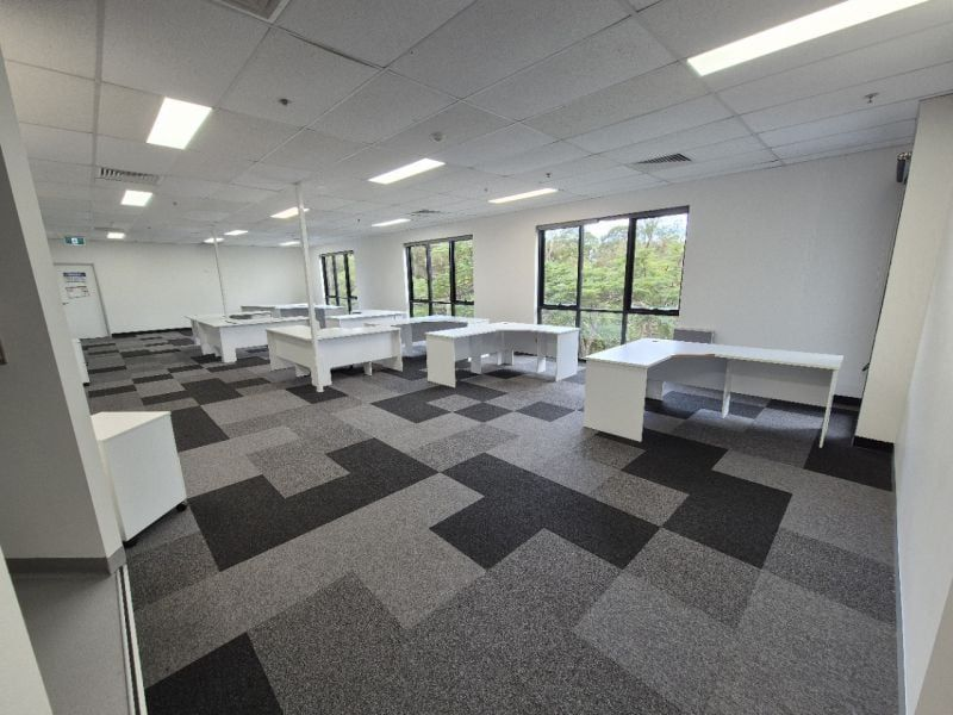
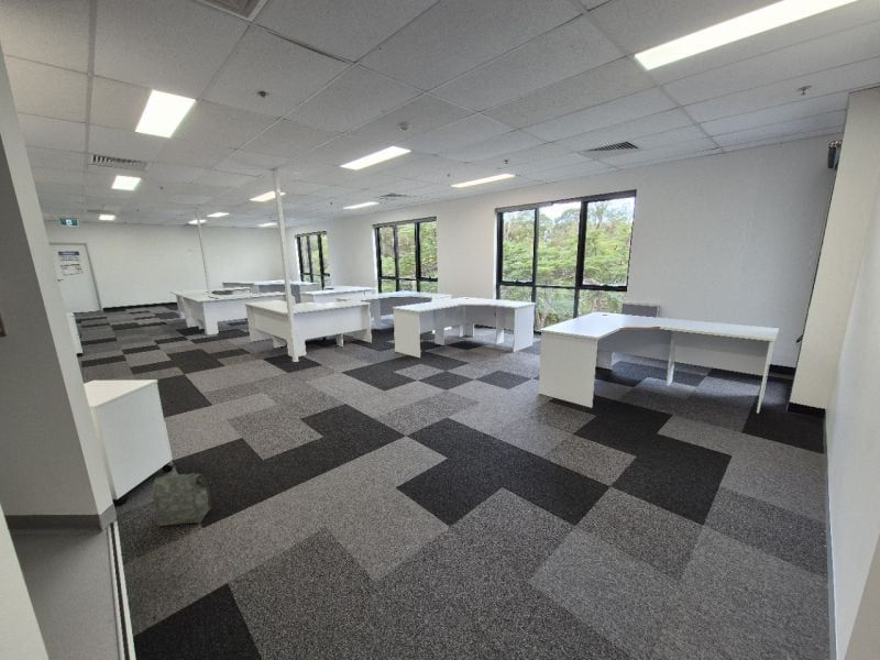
+ bag (182, 495)
